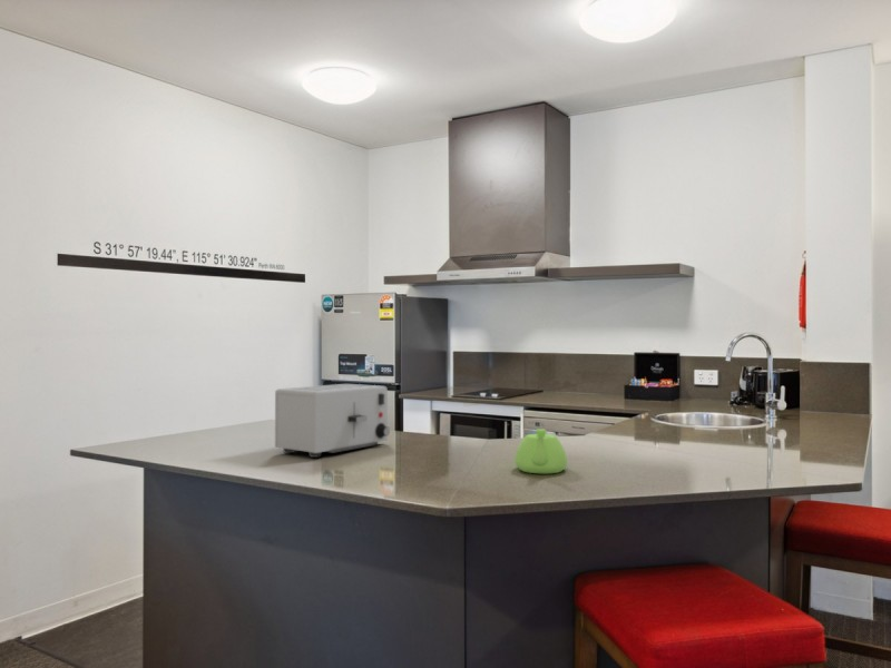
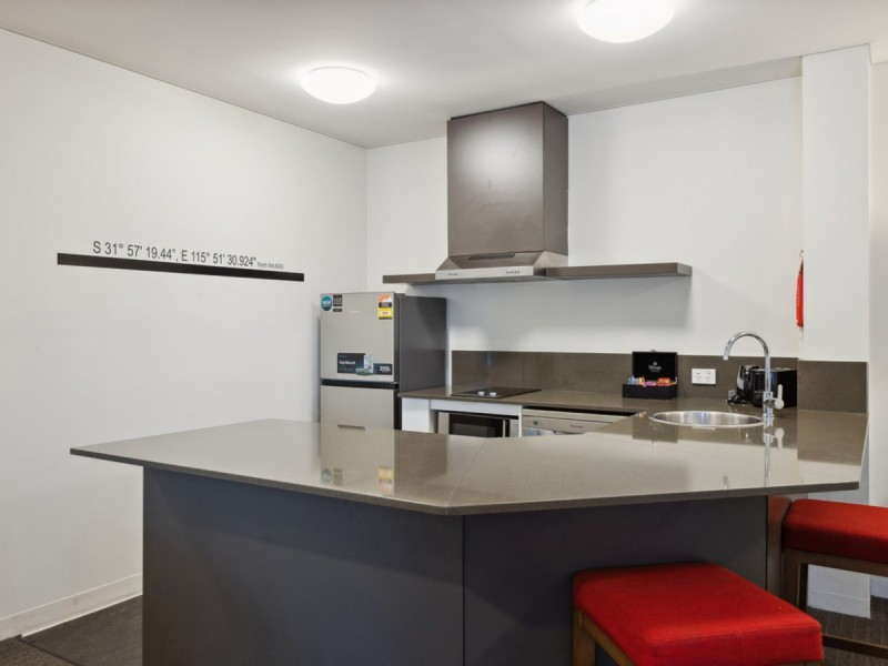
- toaster (335, 418)
- teapot (540, 450)
